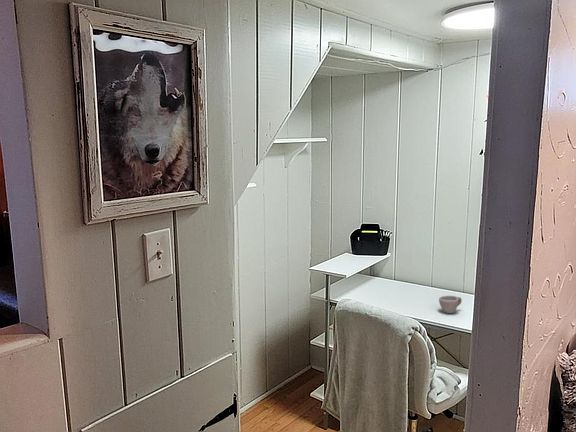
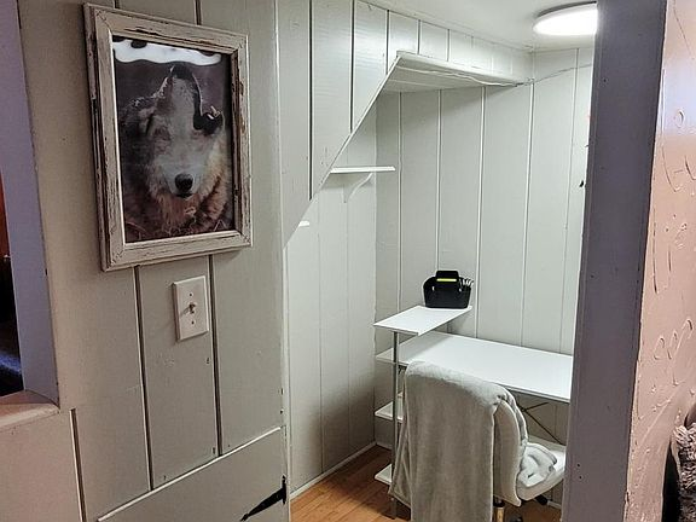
- cup (450, 304)
